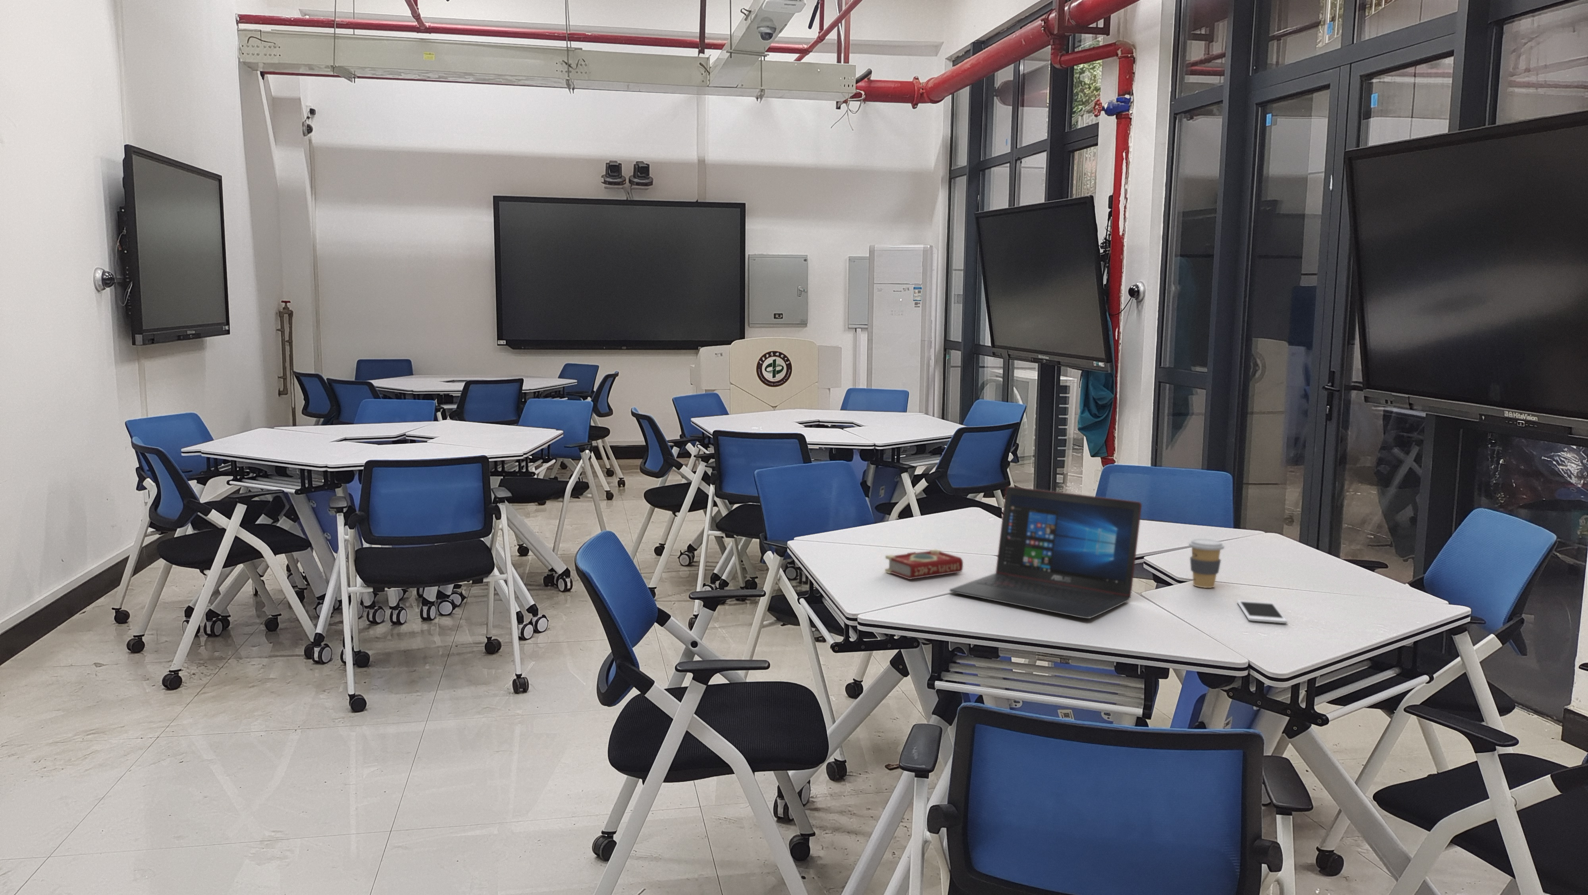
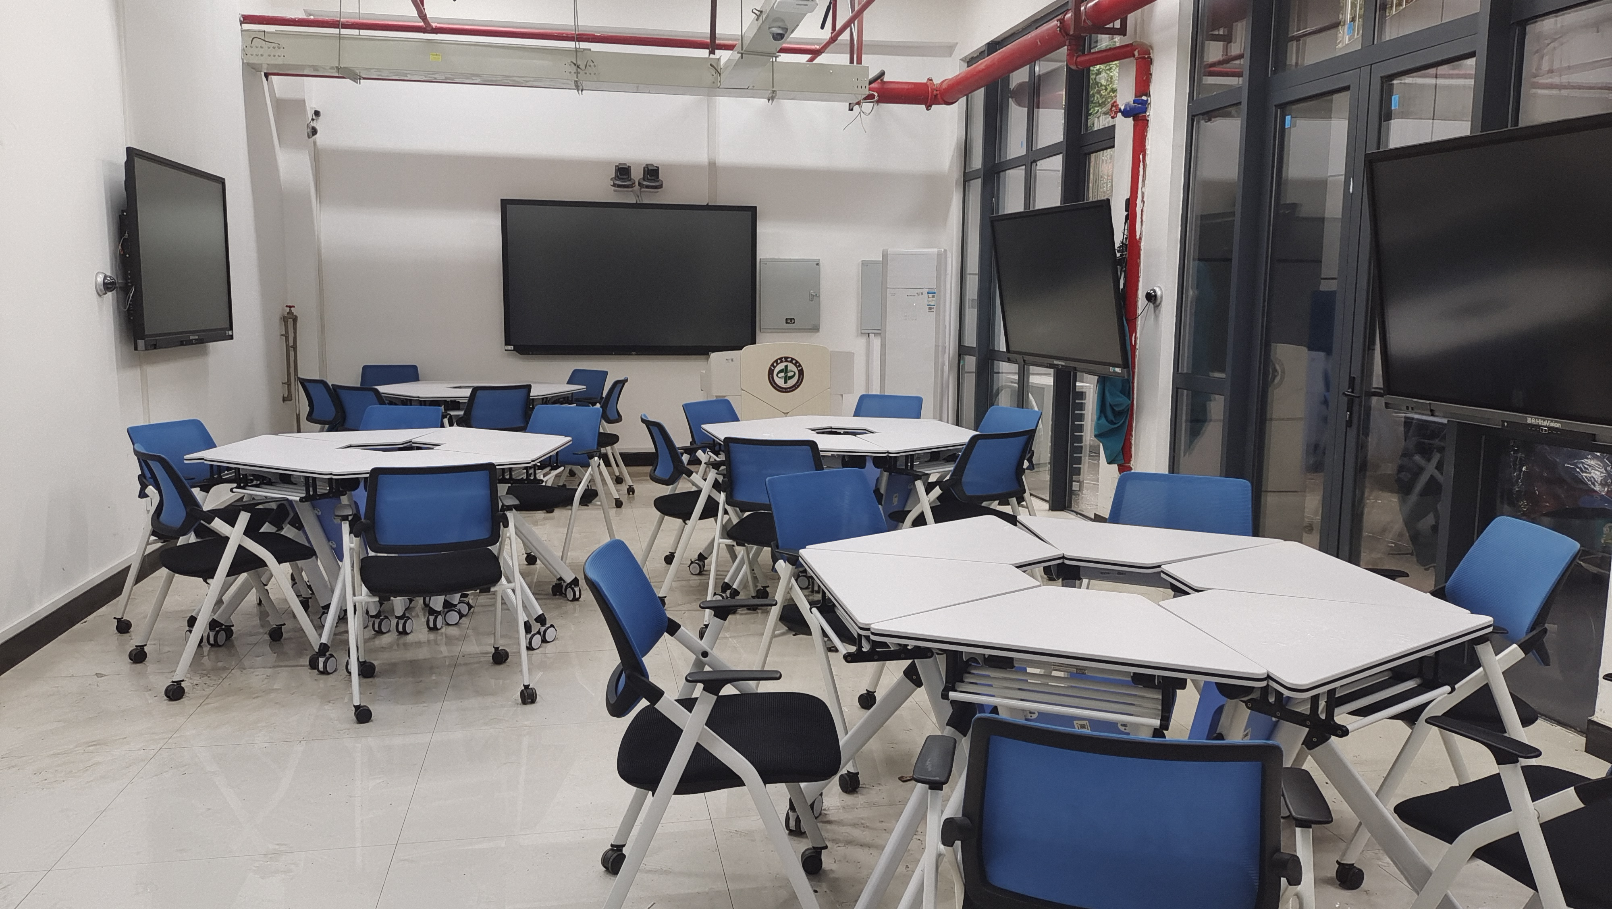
- book (926, 563)
- coffee cup (1205, 564)
- laptop (1044, 548)
- cell phone (1261, 612)
